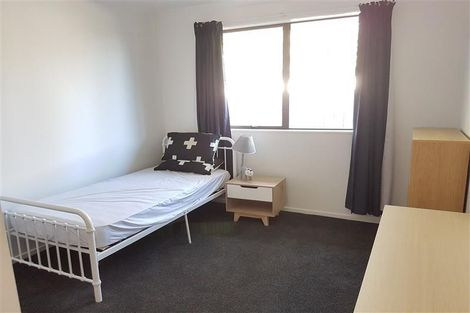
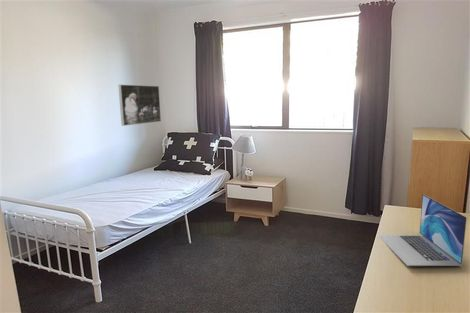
+ laptop (420, 226)
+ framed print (141, 104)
